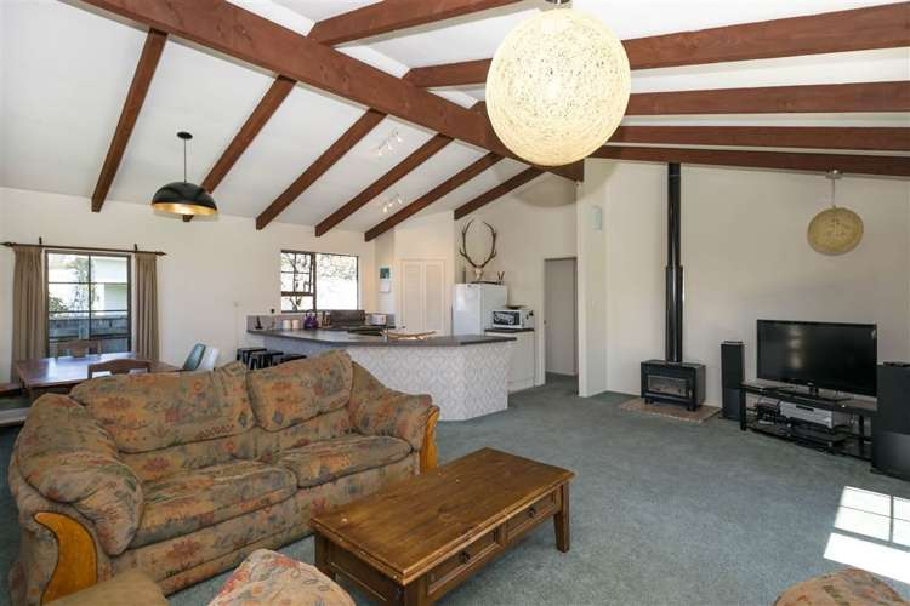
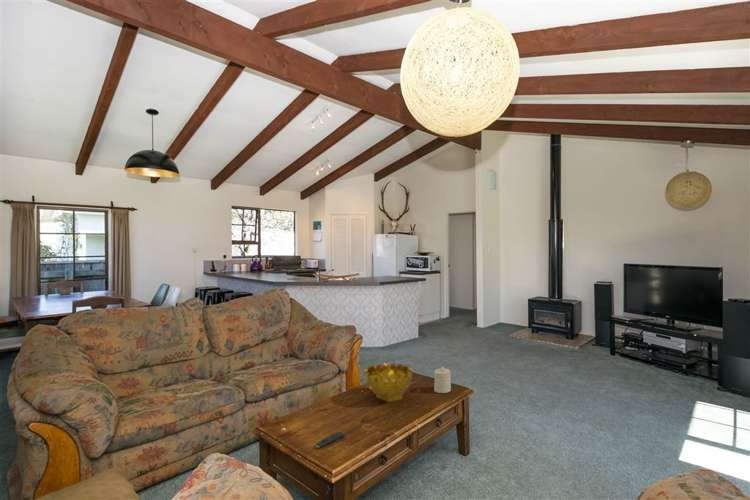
+ remote control (330, 439)
+ candle (442, 378)
+ decorative bowl (388, 382)
